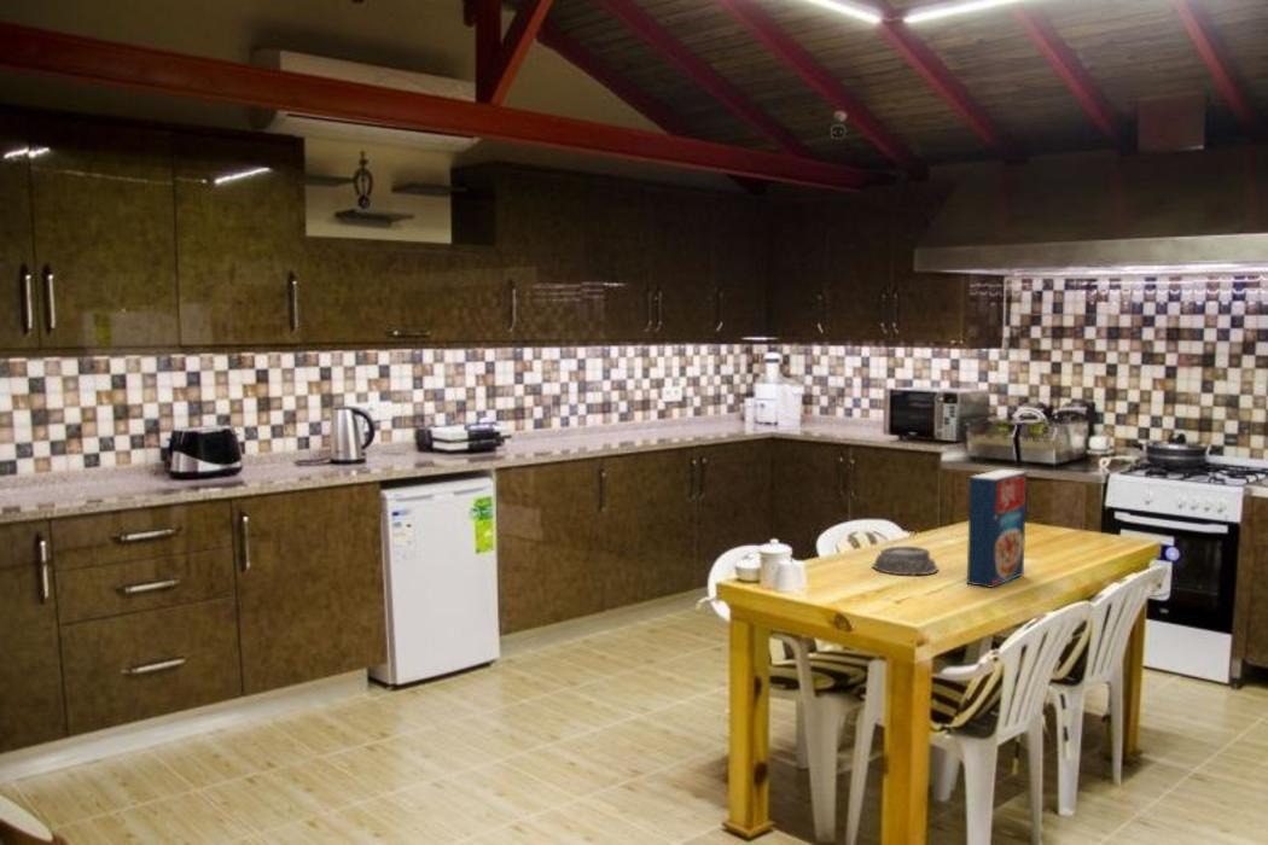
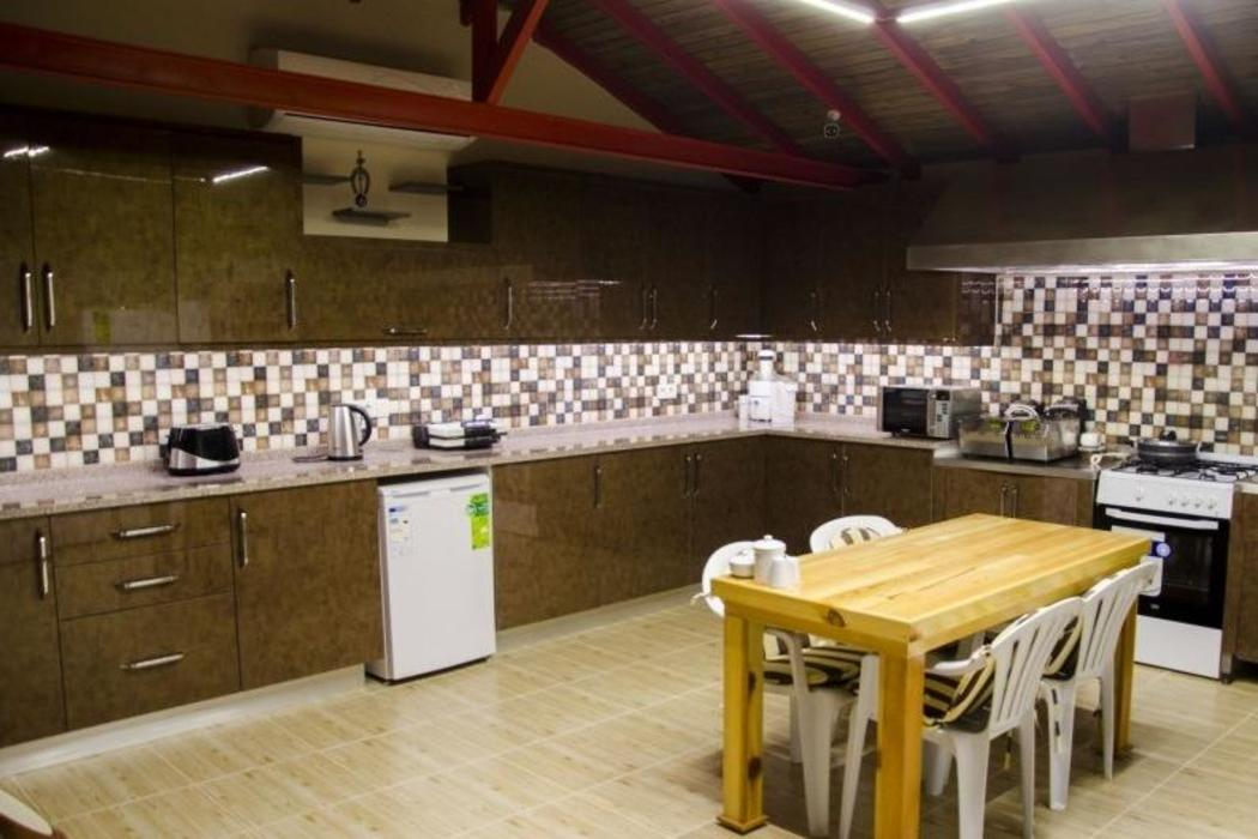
- cereal box (996, 526)
- mortar (905, 558)
